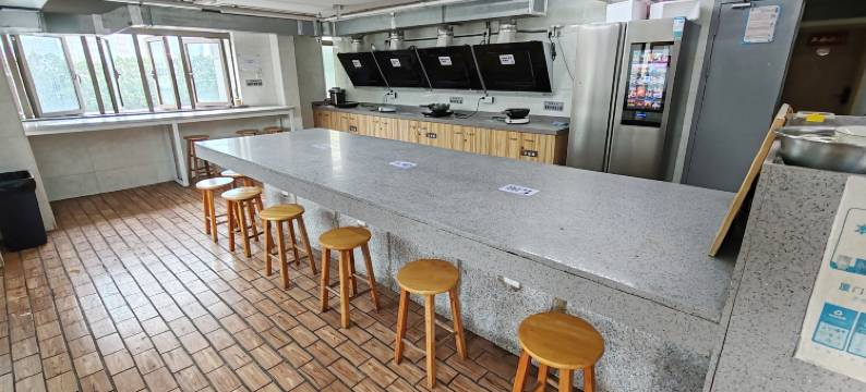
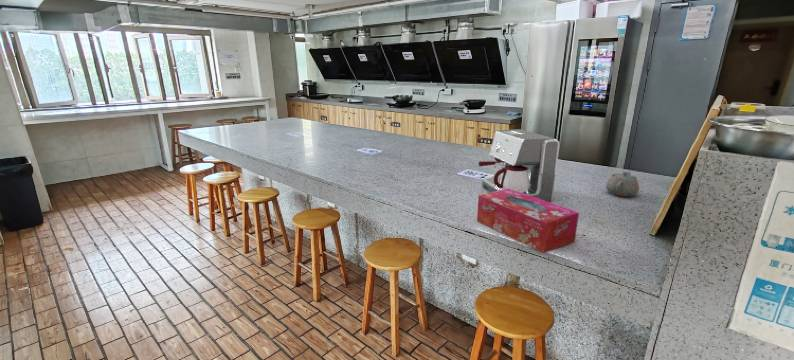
+ teapot (623, 182)
+ coffee maker (518, 164)
+ tissue box (523, 217)
